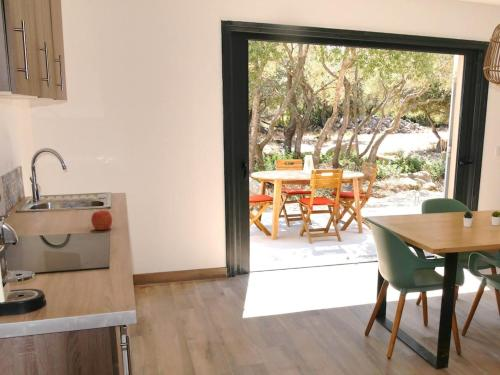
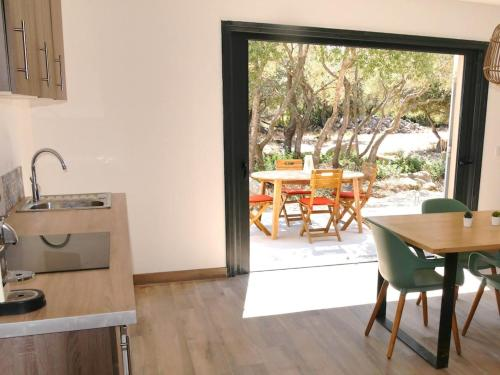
- apple (101, 218)
